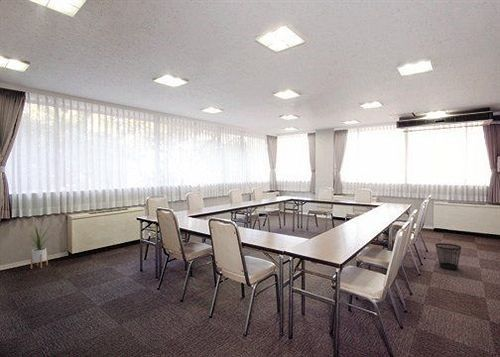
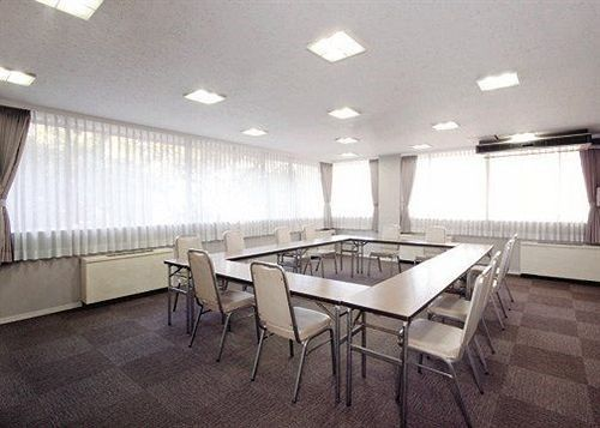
- house plant (39, 243)
- wastebasket (448, 256)
